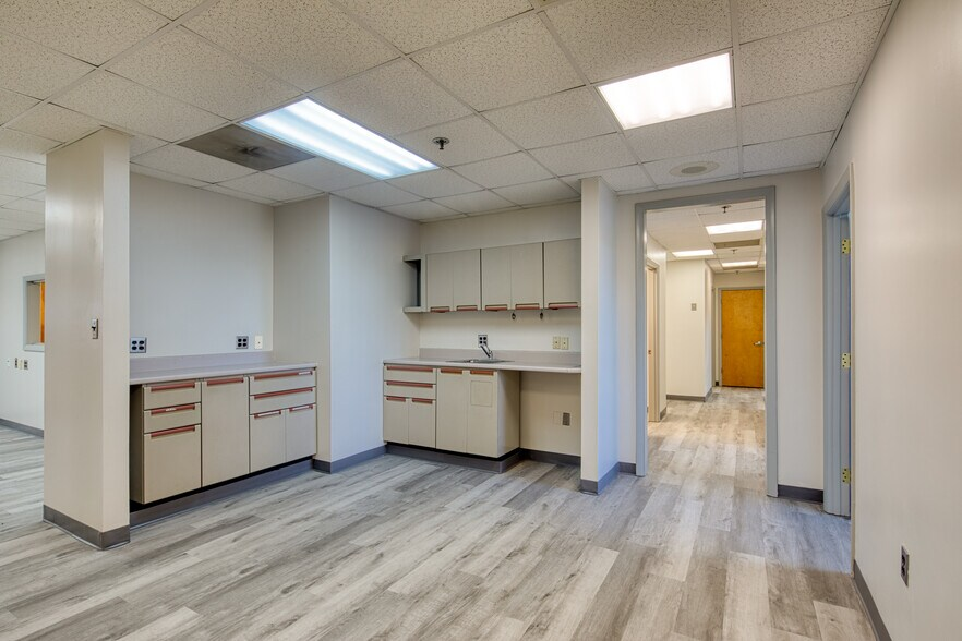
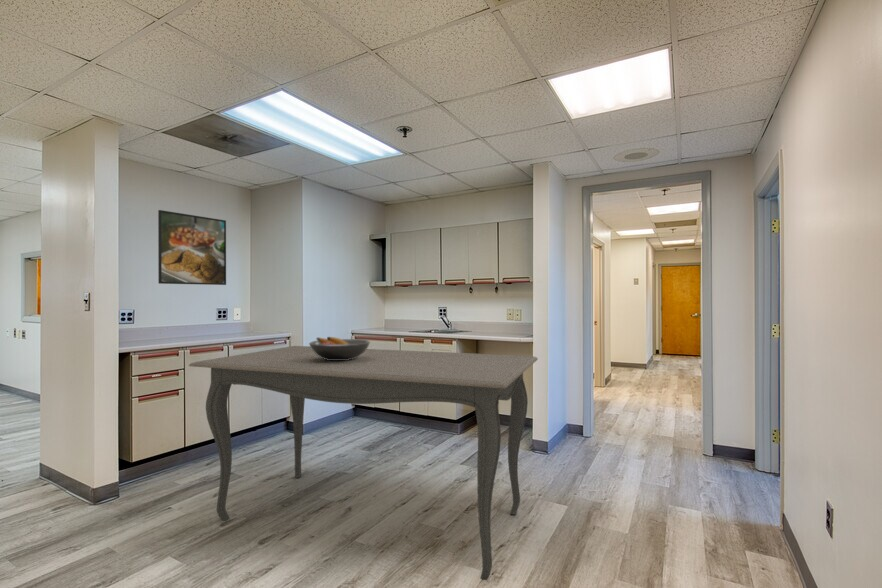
+ dining table (370, 403)
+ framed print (194, 249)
+ fruit bowl (339, 347)
